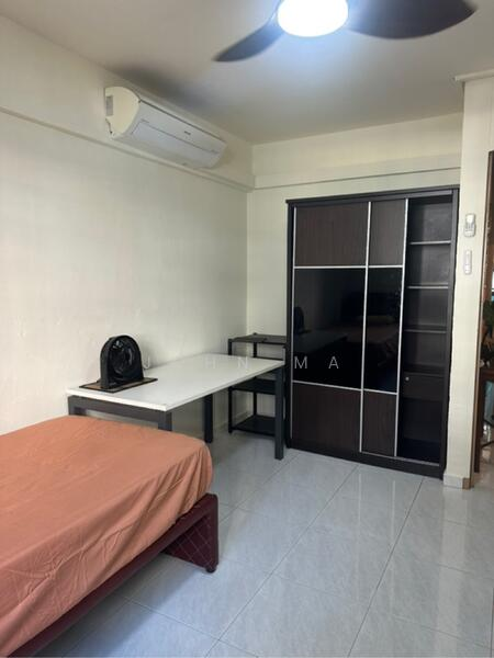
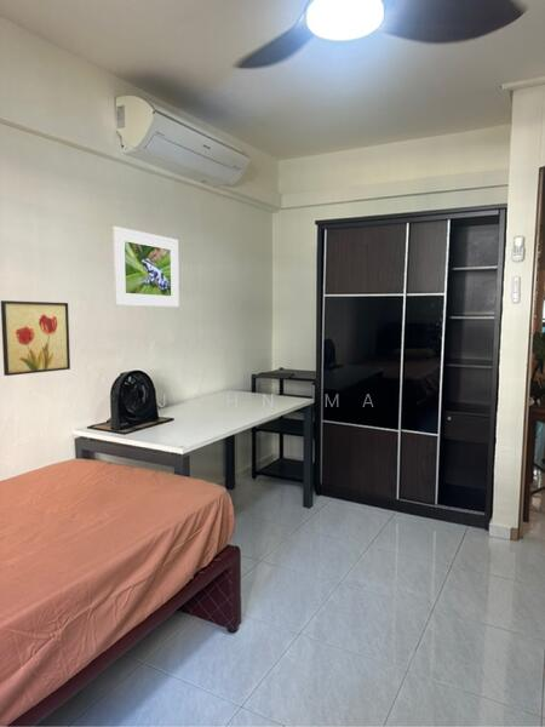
+ wall art (36, 337)
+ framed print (148, 270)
